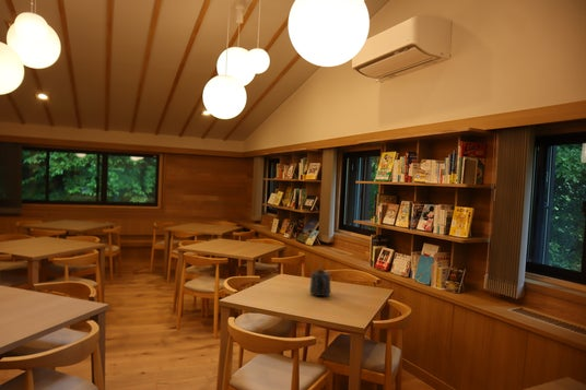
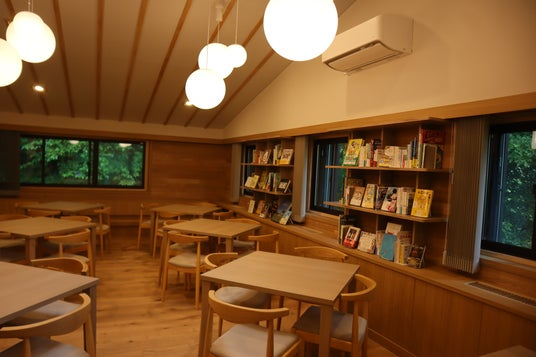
- mug (323, 283)
